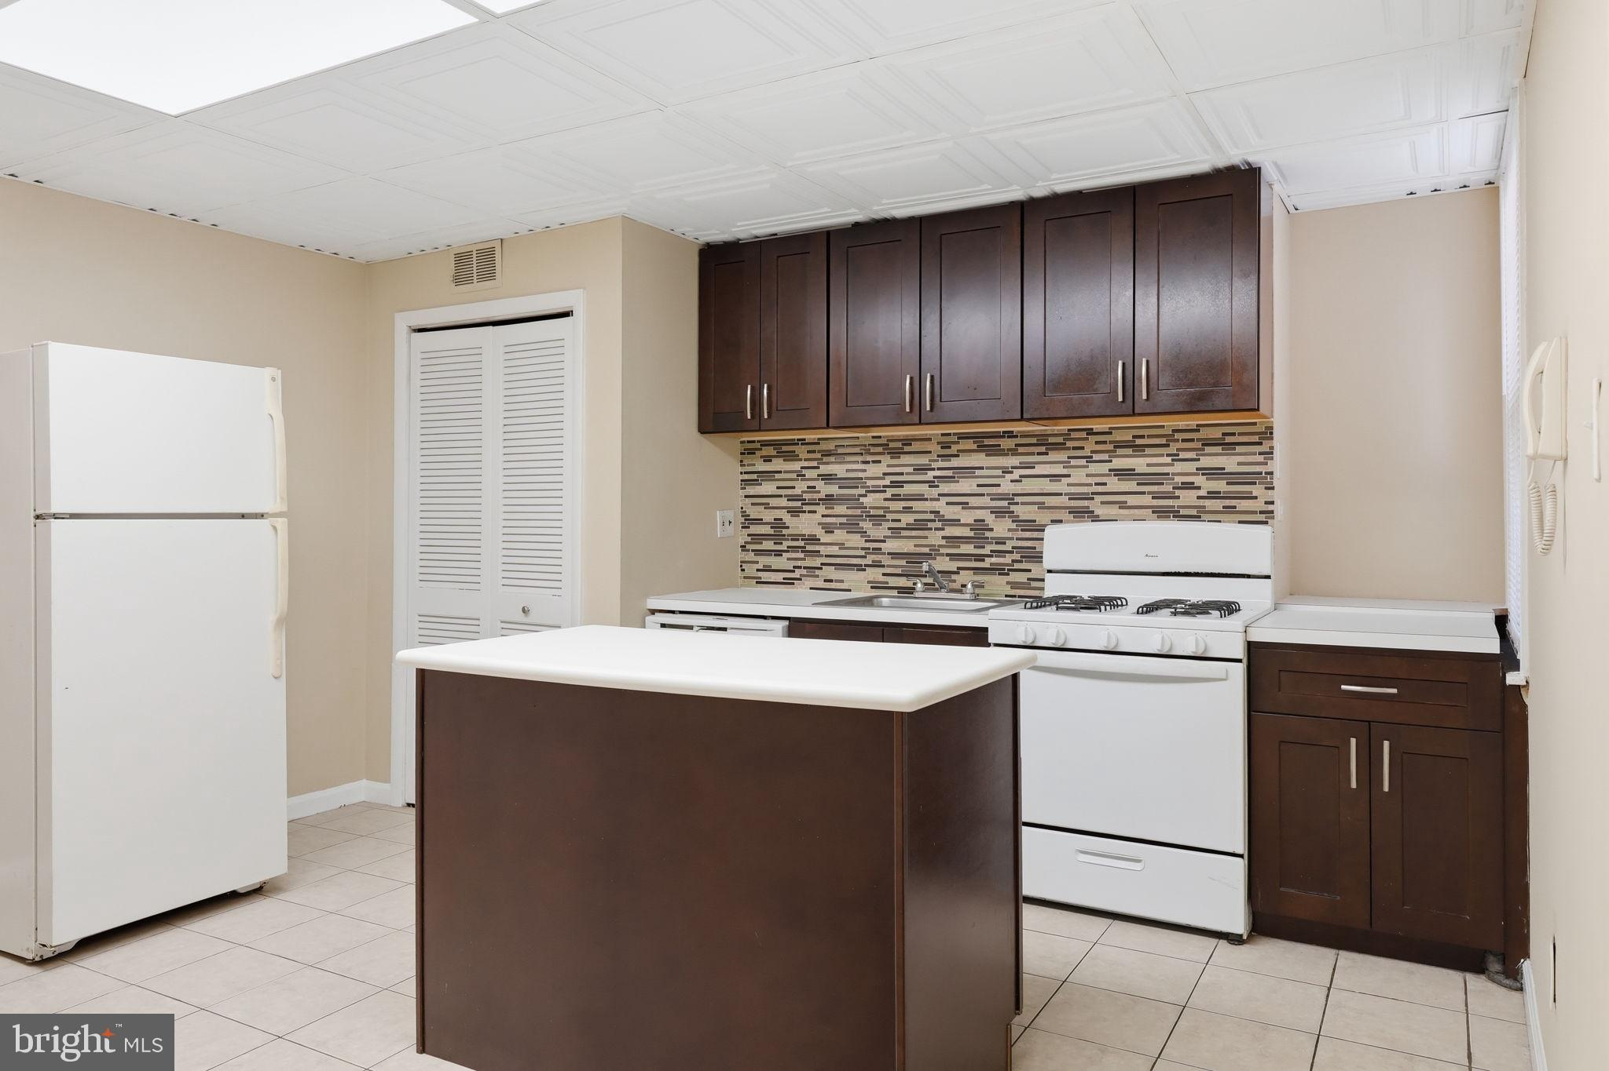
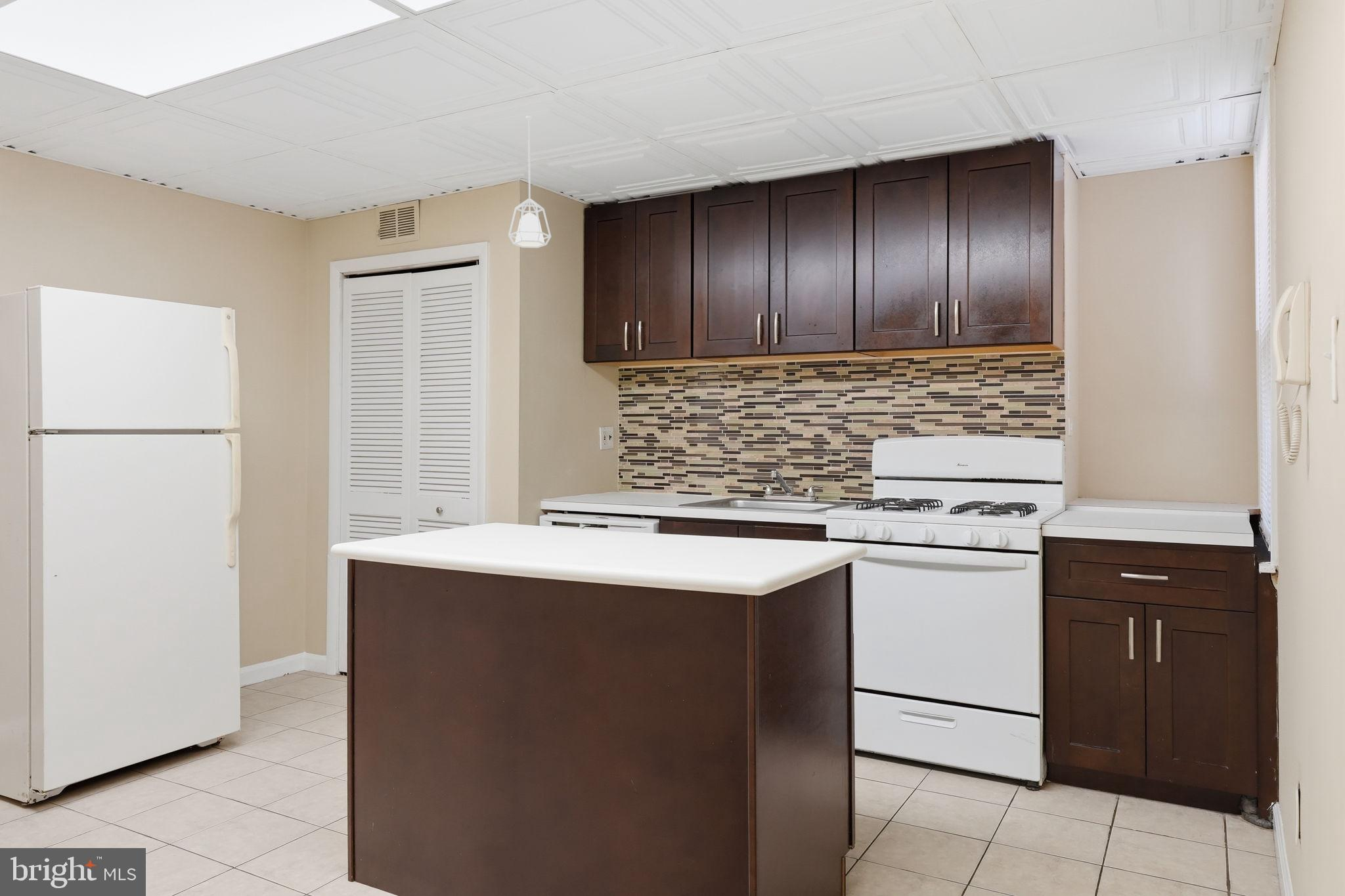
+ pendant lamp (529, 181)
